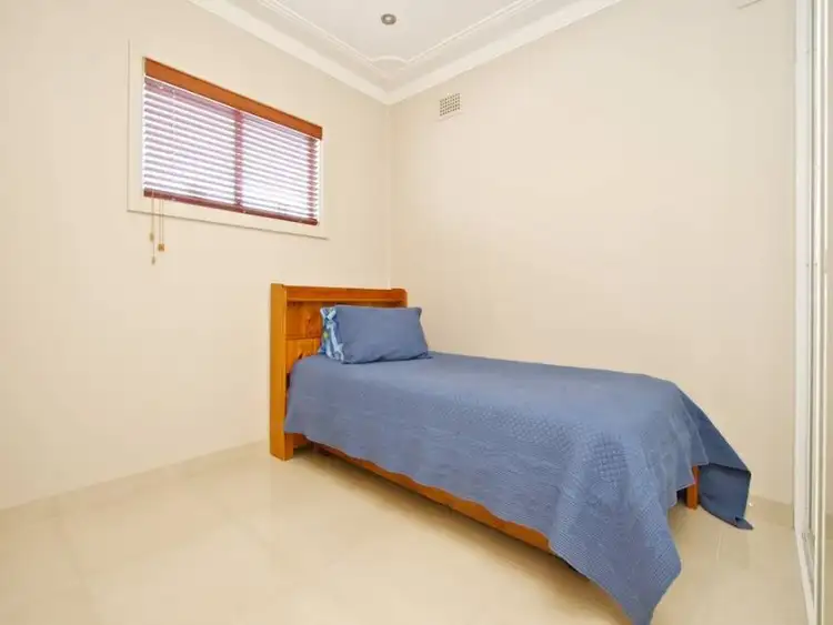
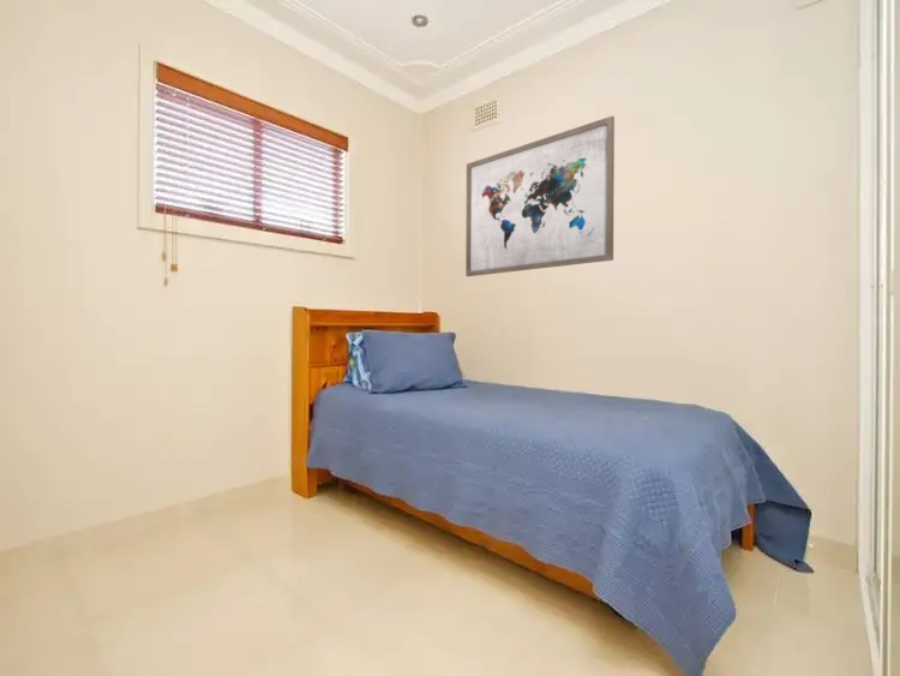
+ wall art (530, 205)
